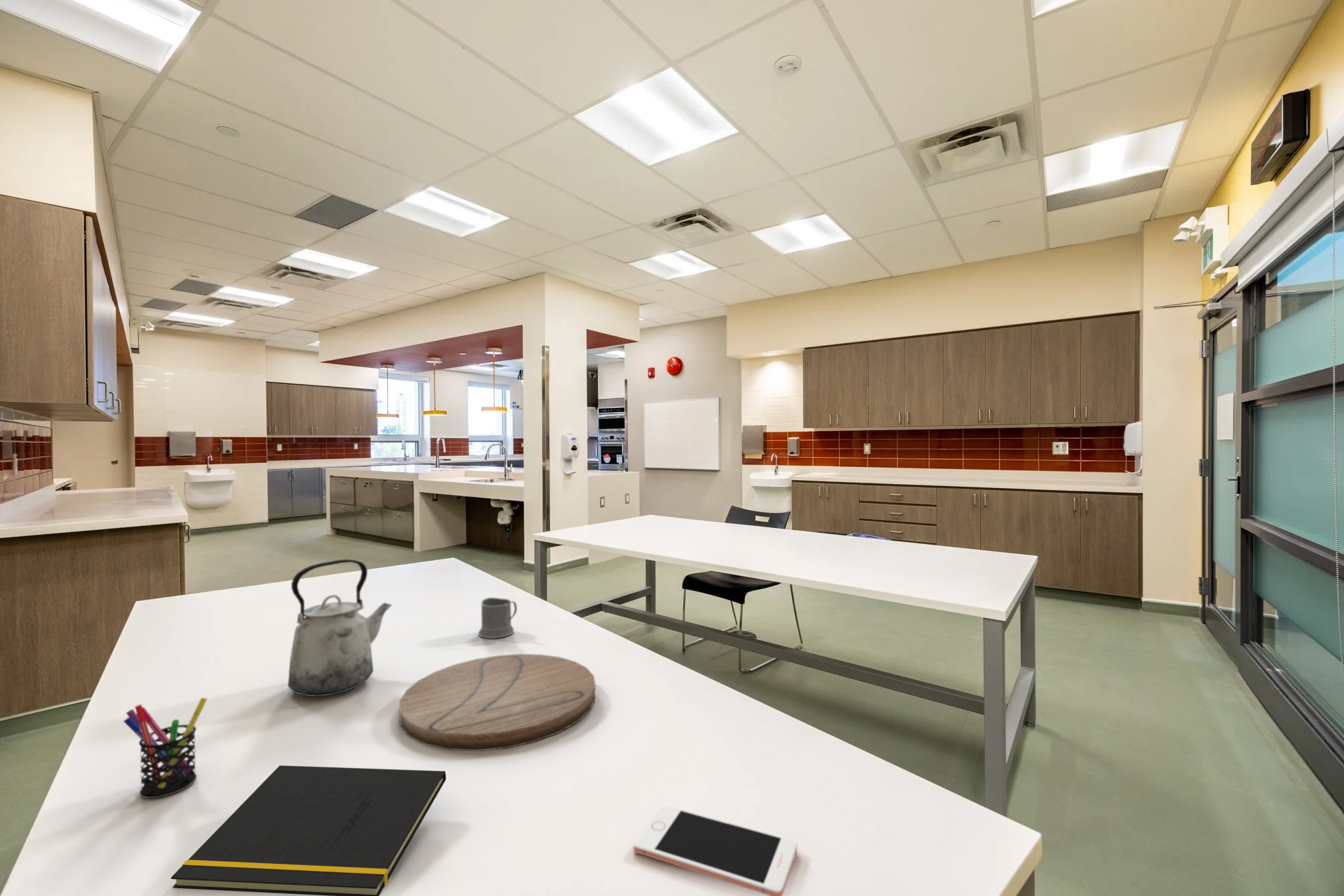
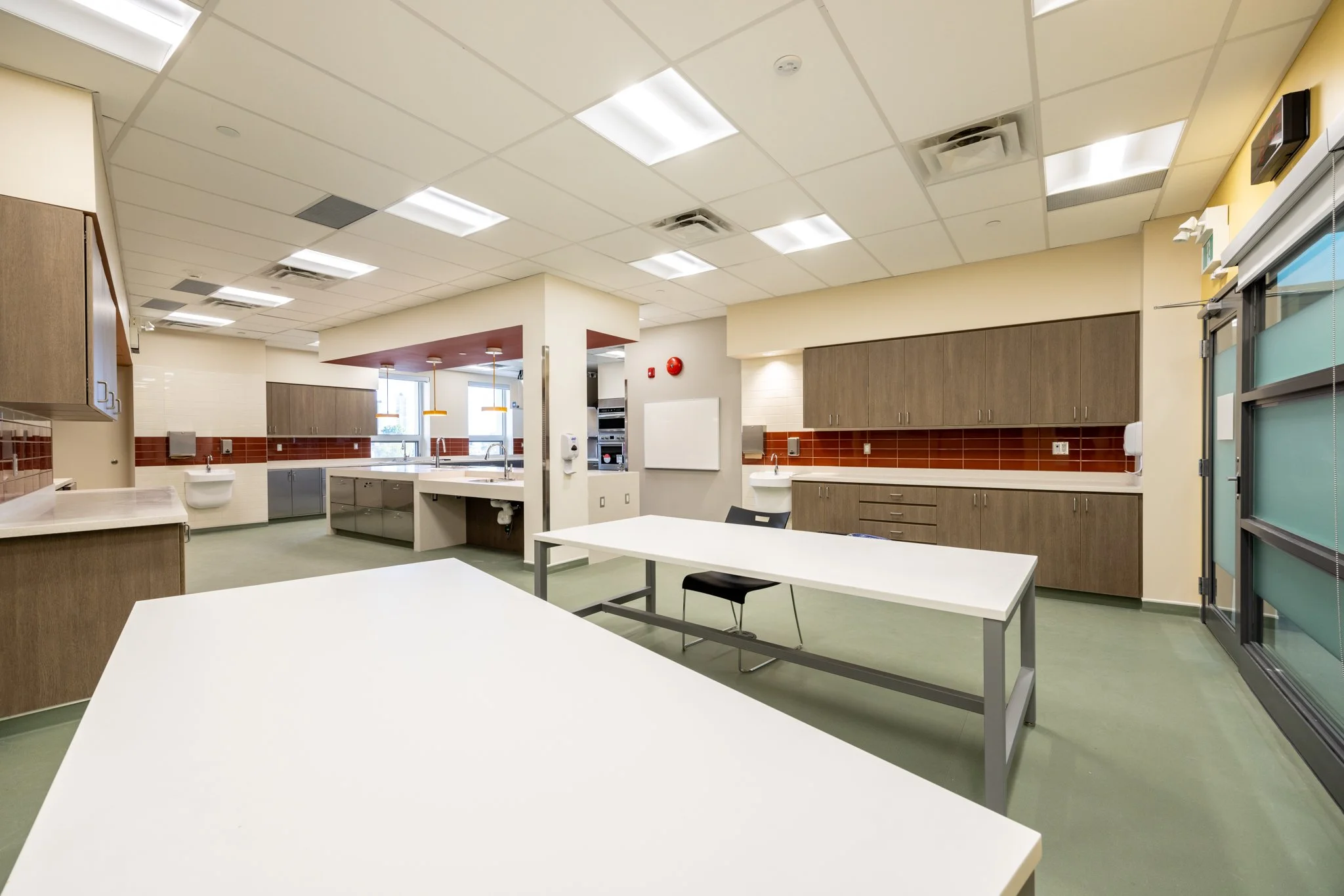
- mug (501, 616)
- pen holder (166, 744)
- cell phone (715, 846)
- notepad (323, 823)
- kettle (345, 620)
- cutting board (501, 695)
